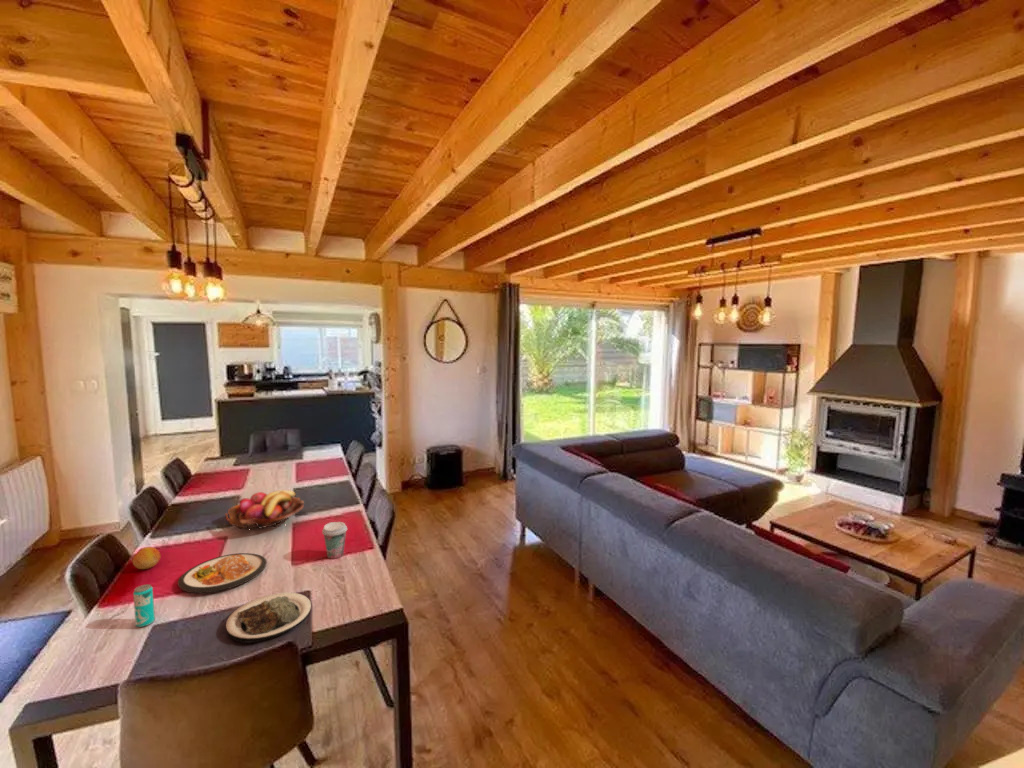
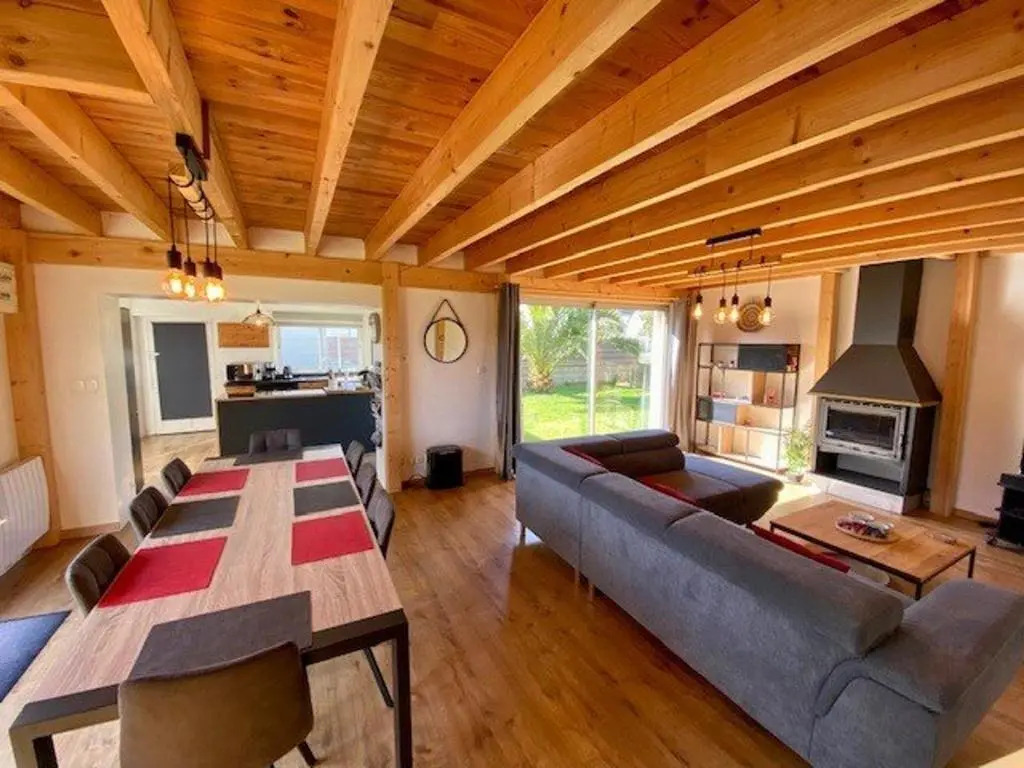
- fruit basket (266, 507)
- beverage can (144, 605)
- plate (270, 613)
- dish (224, 569)
- fruit (146, 557)
- coffee cup (335, 539)
